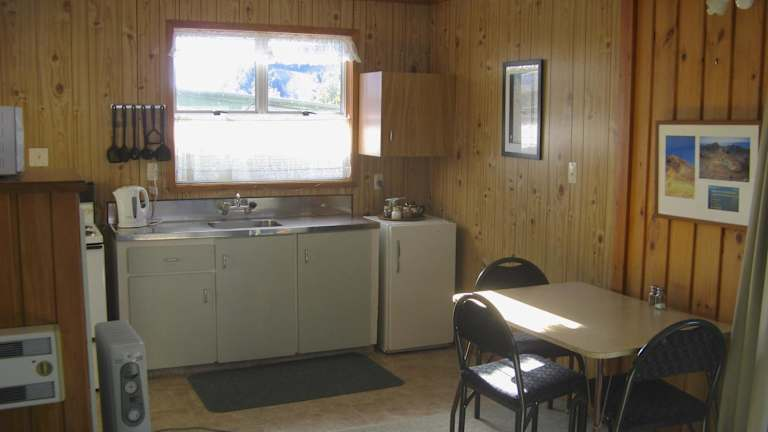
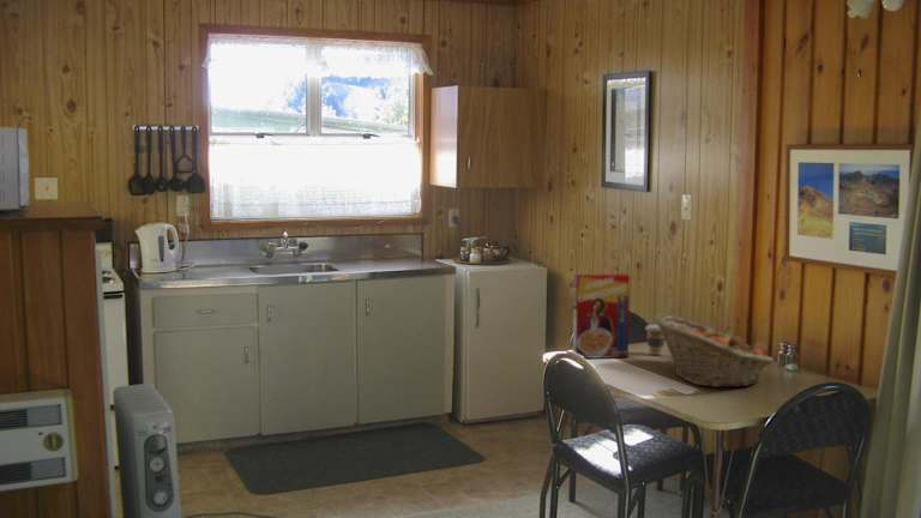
+ cereal box (601, 315)
+ fruit basket (711, 348)
+ coffee cup (655, 339)
